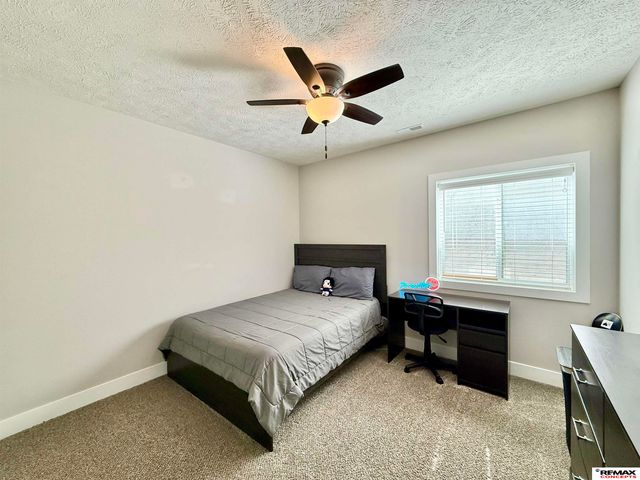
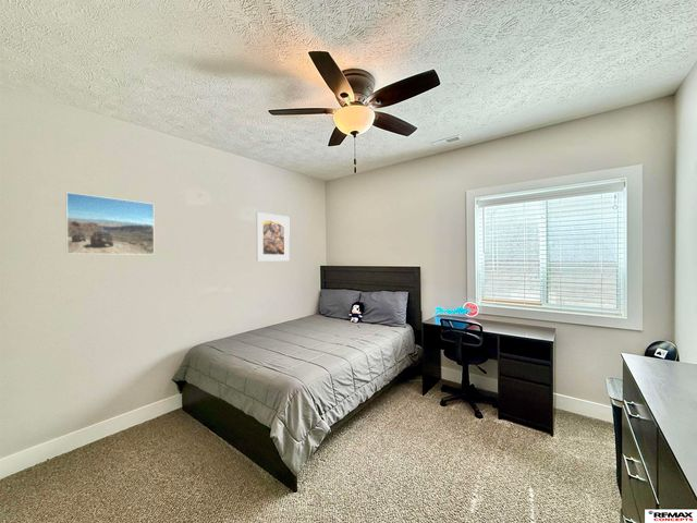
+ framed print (273, 238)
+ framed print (113, 226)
